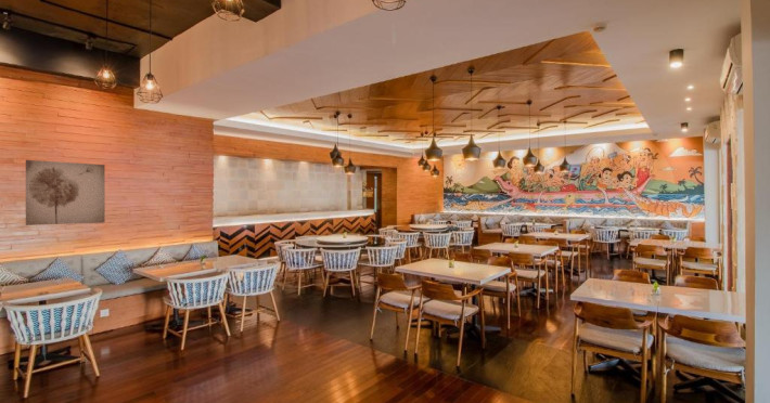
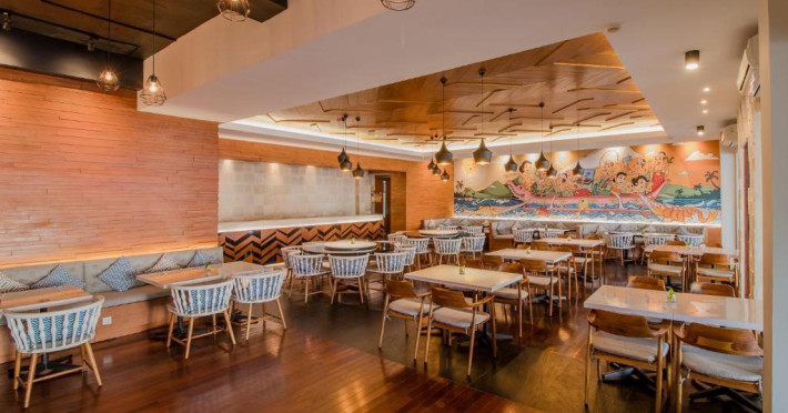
- wall art (67, 193)
